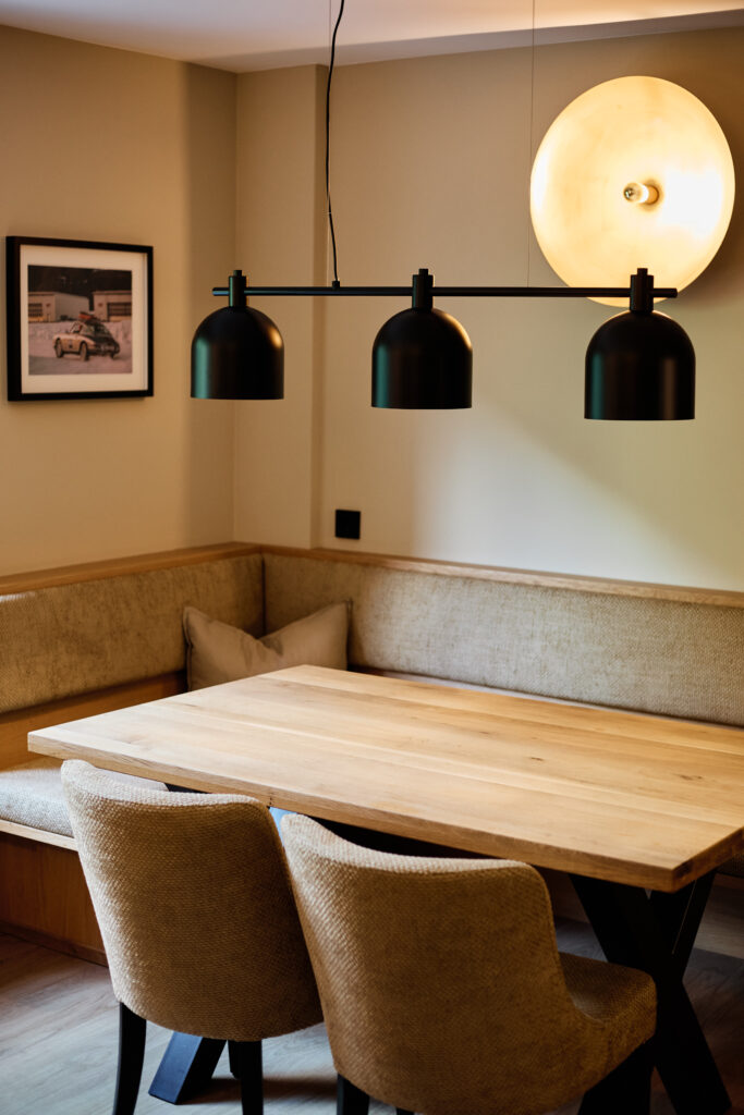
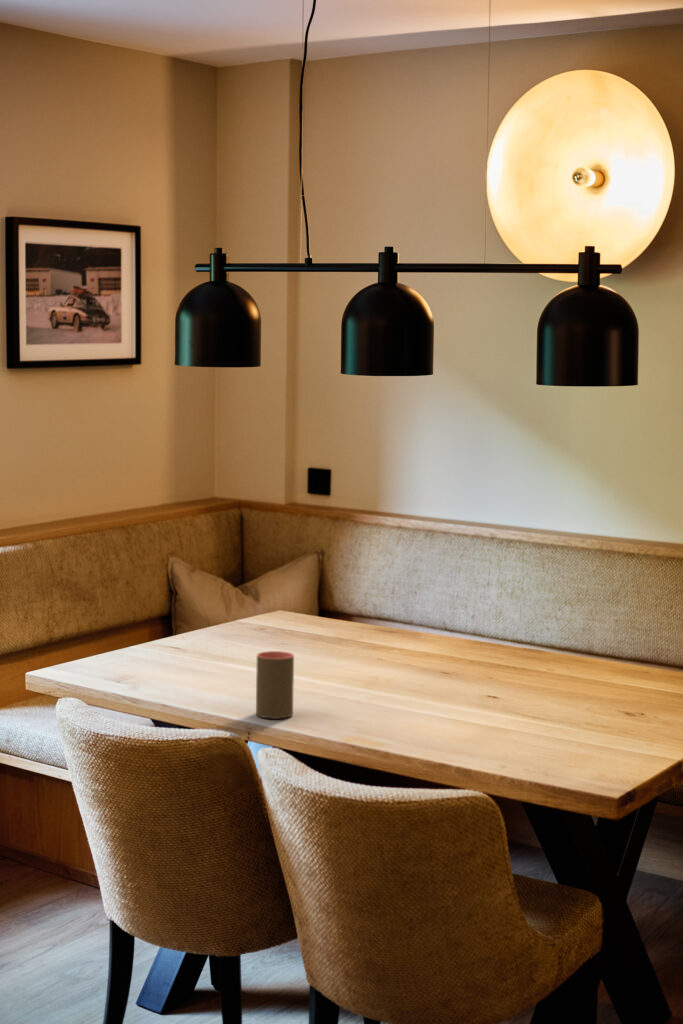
+ cup (274, 684)
